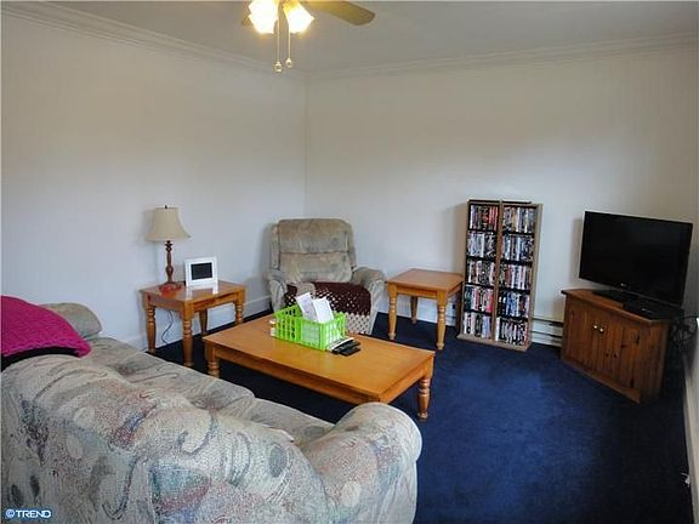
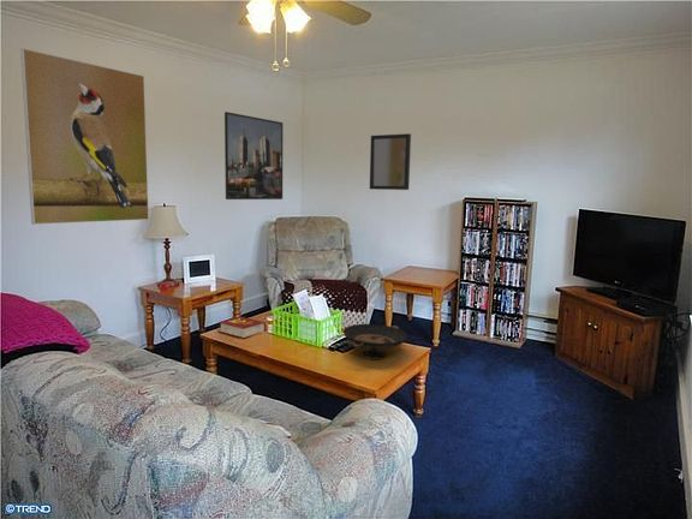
+ home mirror (389, 162)
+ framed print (255, 159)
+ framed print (91, 144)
+ decorative bowl (374, 344)
+ book (241, 327)
